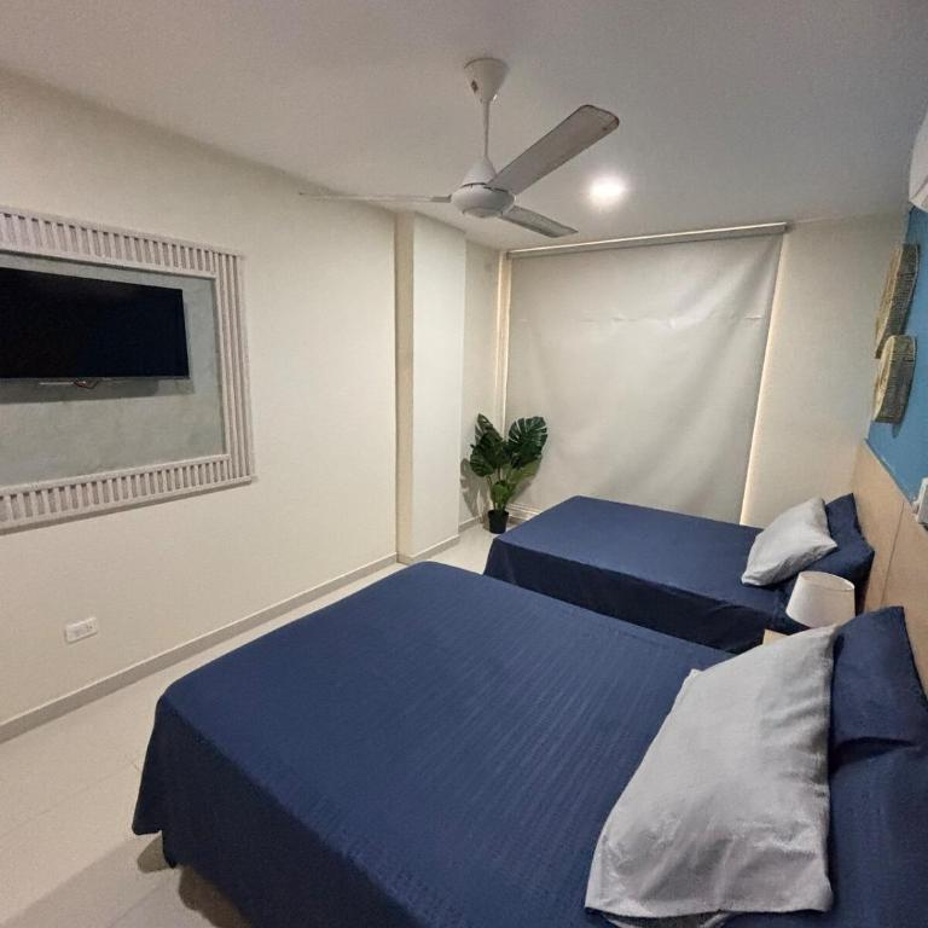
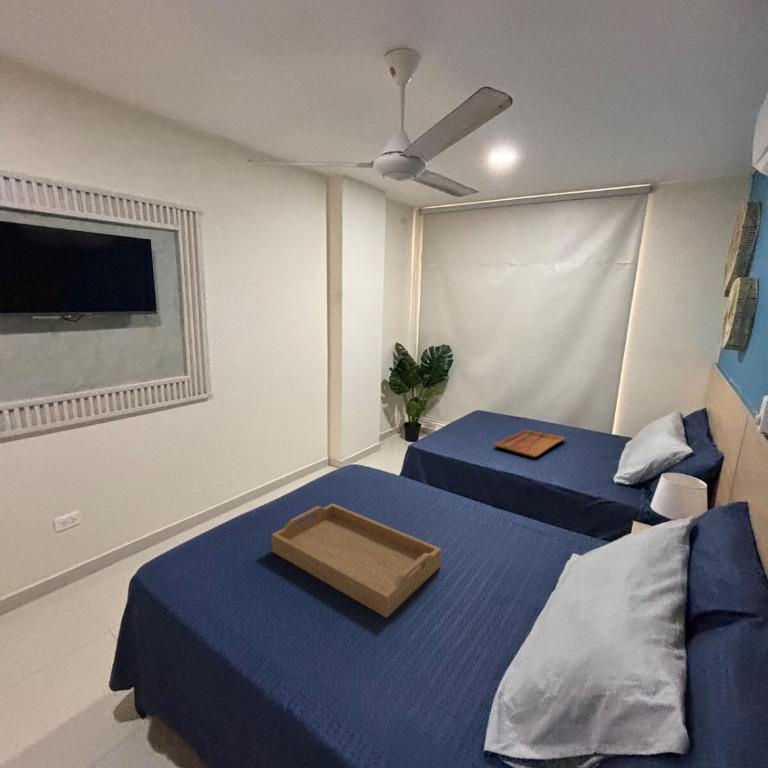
+ tray (530, 442)
+ serving tray (354, 547)
